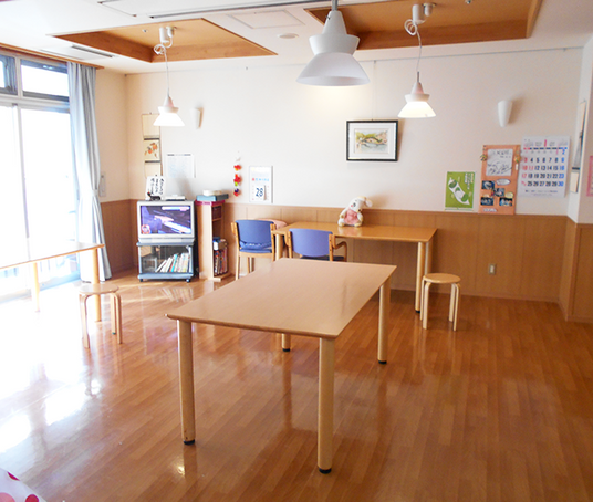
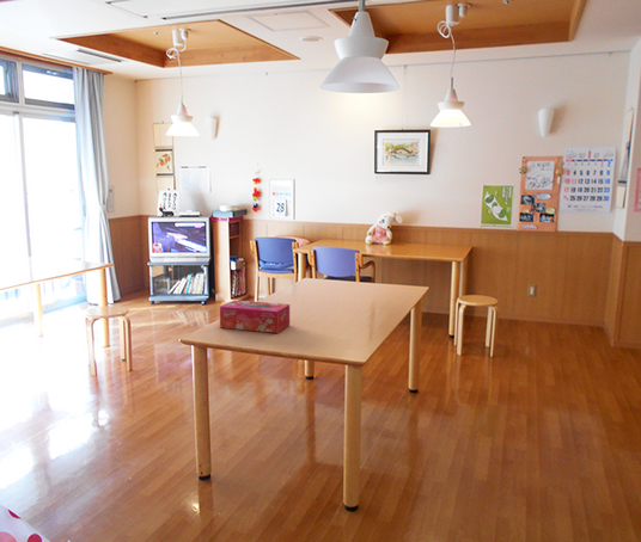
+ tissue box (255, 315)
